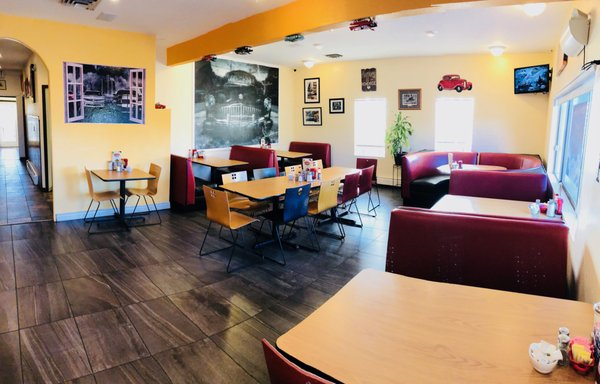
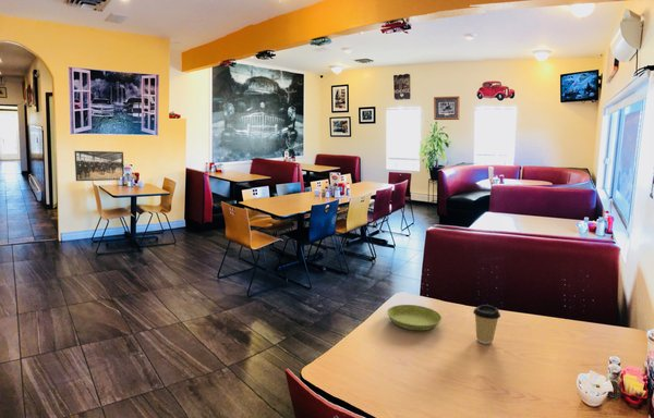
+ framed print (100, 165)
+ saucer (413, 318)
+ coffee cup (485, 324)
